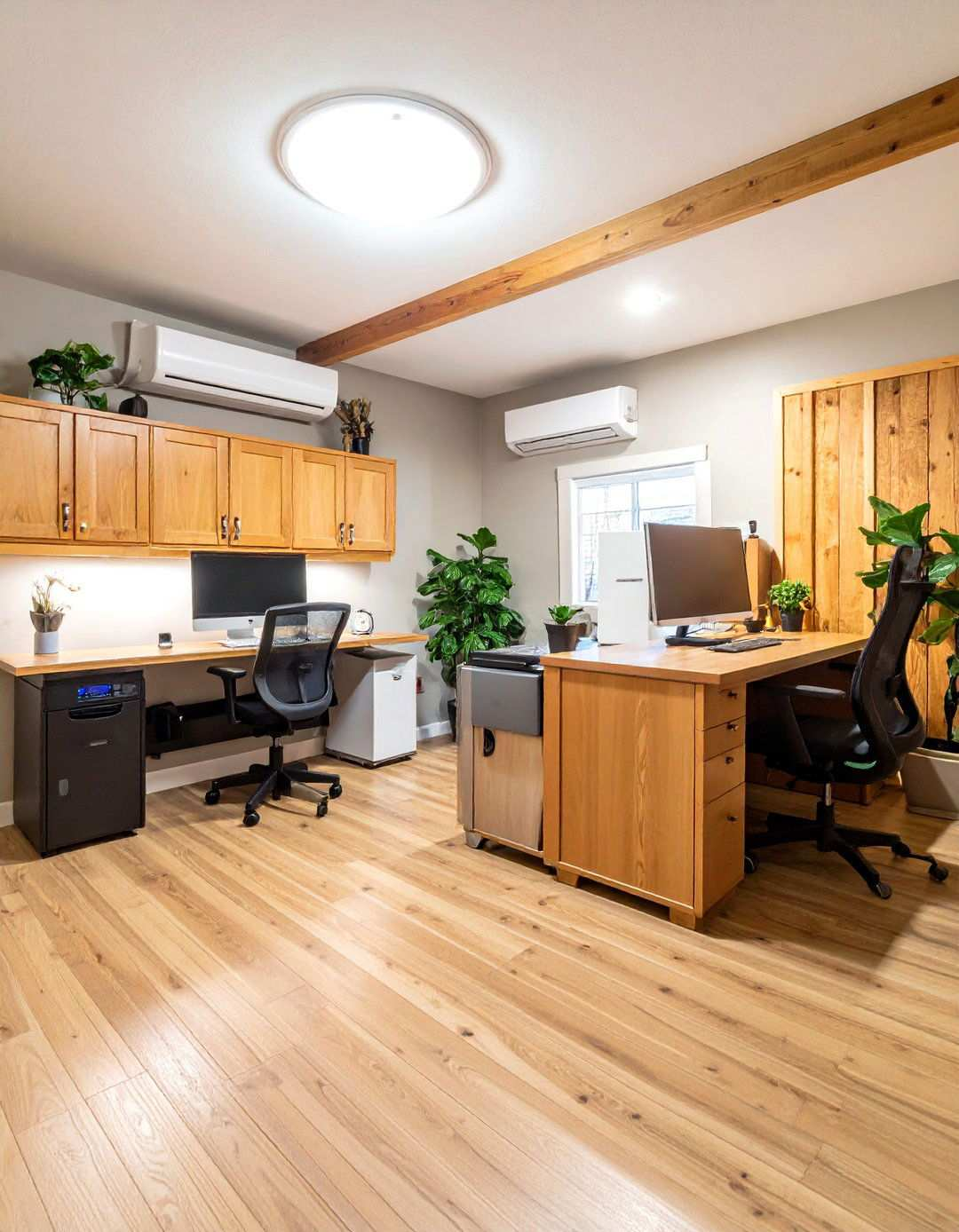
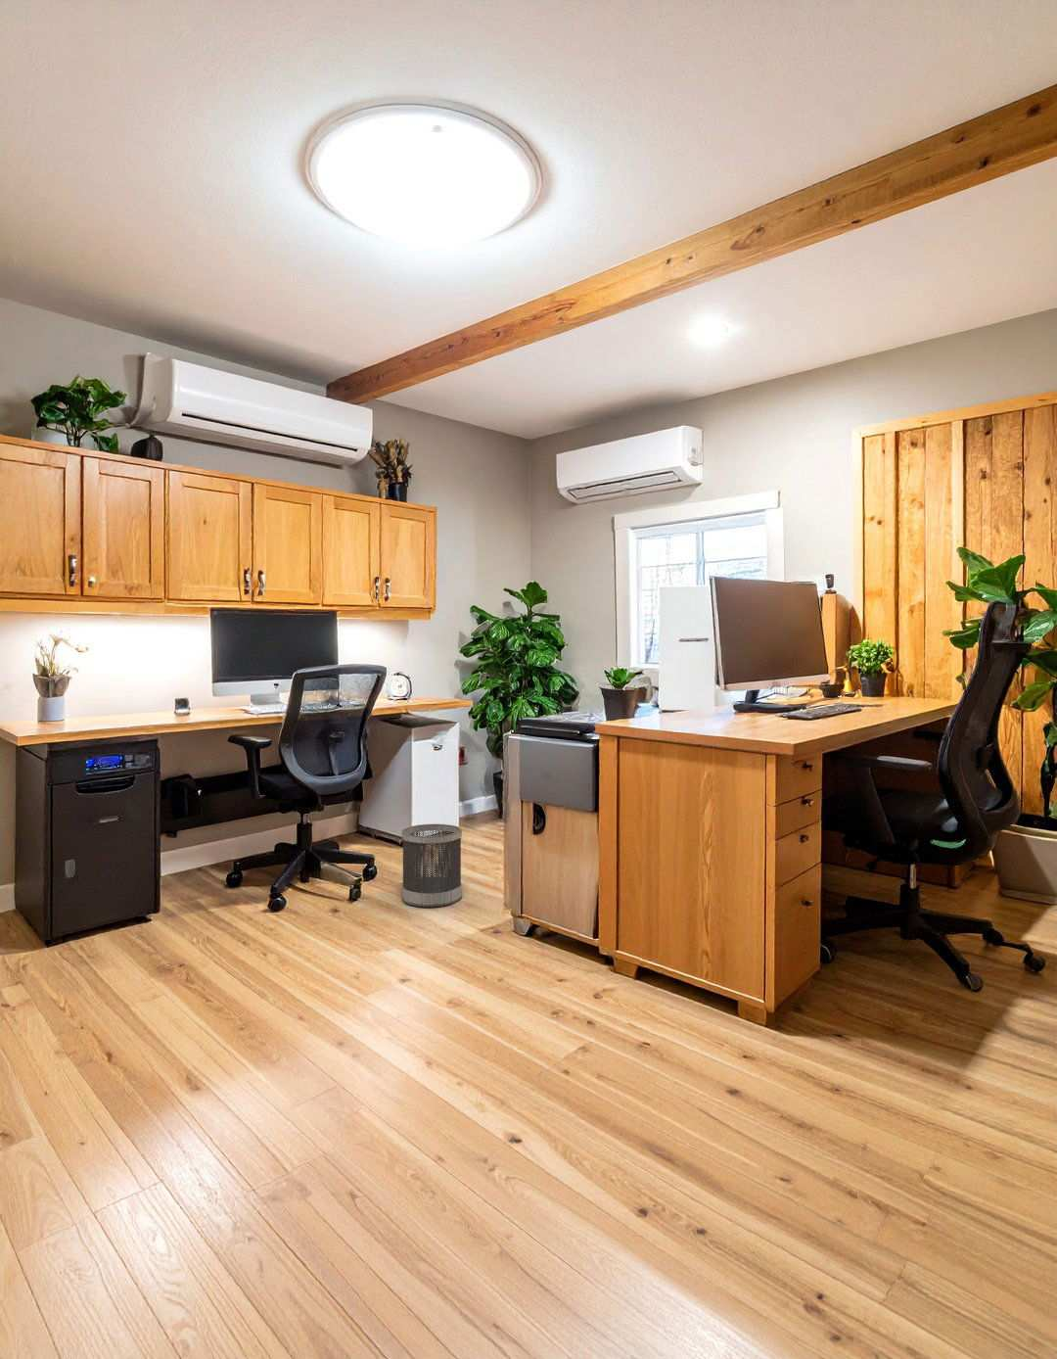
+ wastebasket (432, 864)
